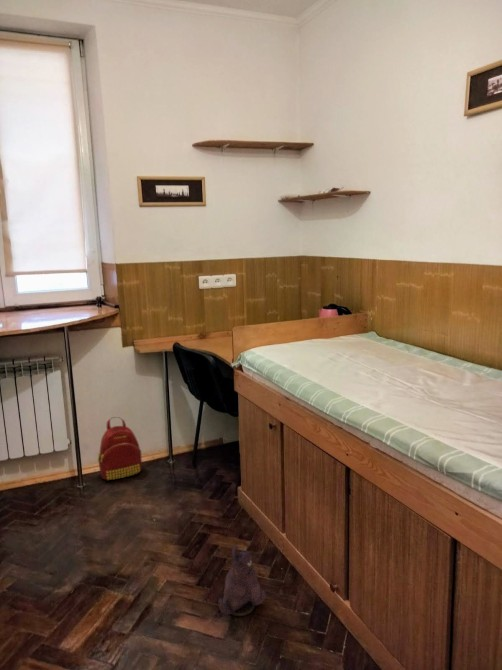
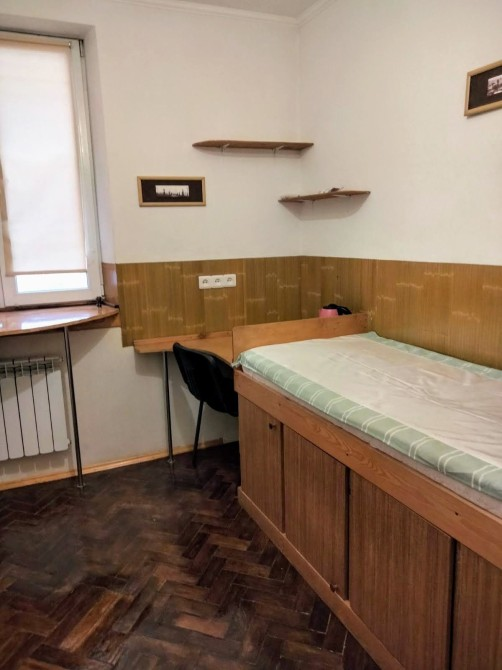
- backpack (118, 447)
- plush toy (236, 580)
